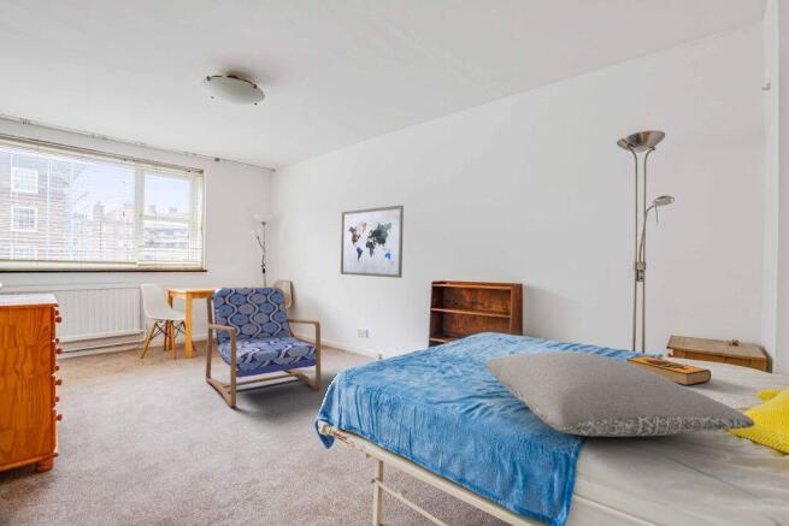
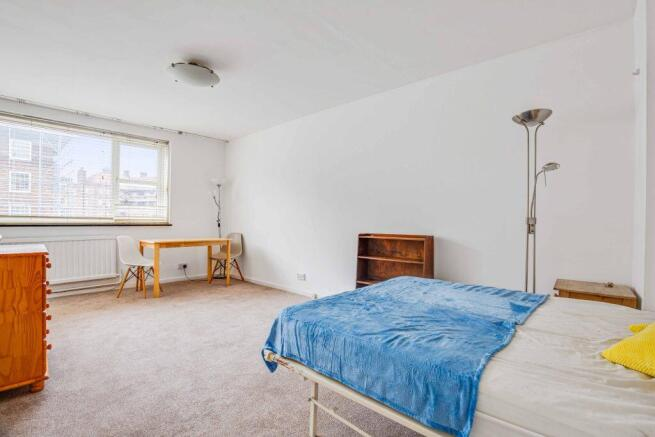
- pillow (590, 386)
- armchair (261, 337)
- wall art (369, 242)
- hardback book (666, 370)
